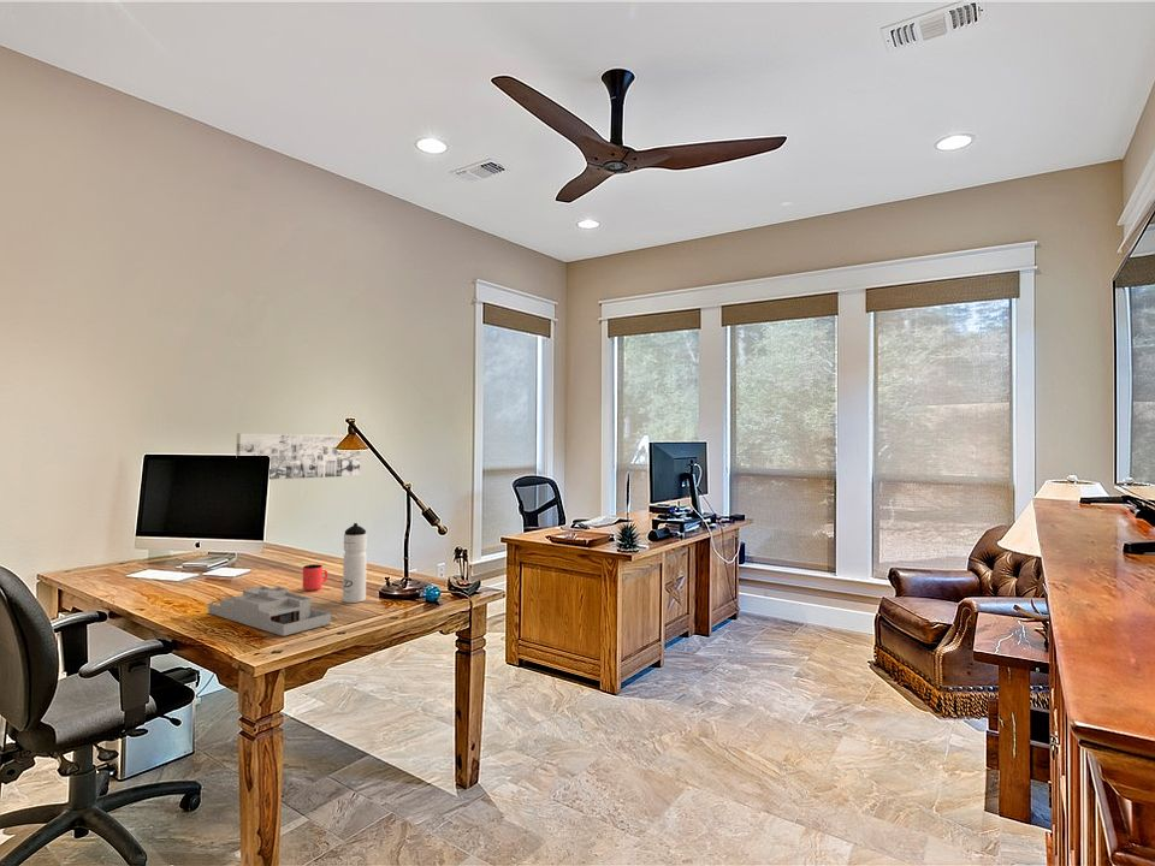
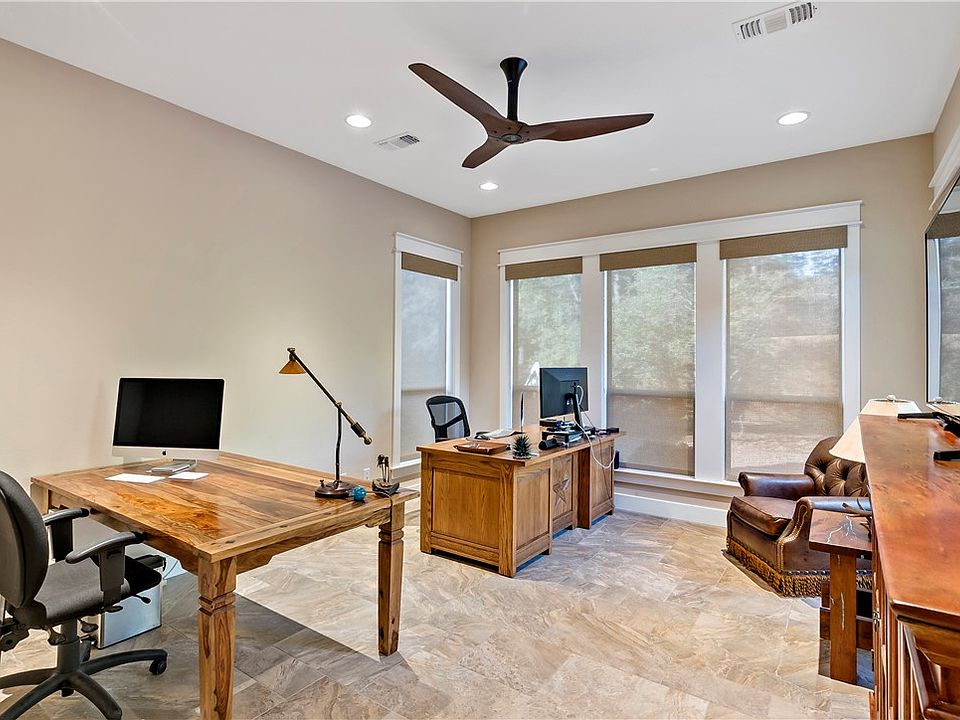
- desk organizer (267, 605)
- cup (315, 576)
- water bottle (355, 560)
- wall art (302, 456)
